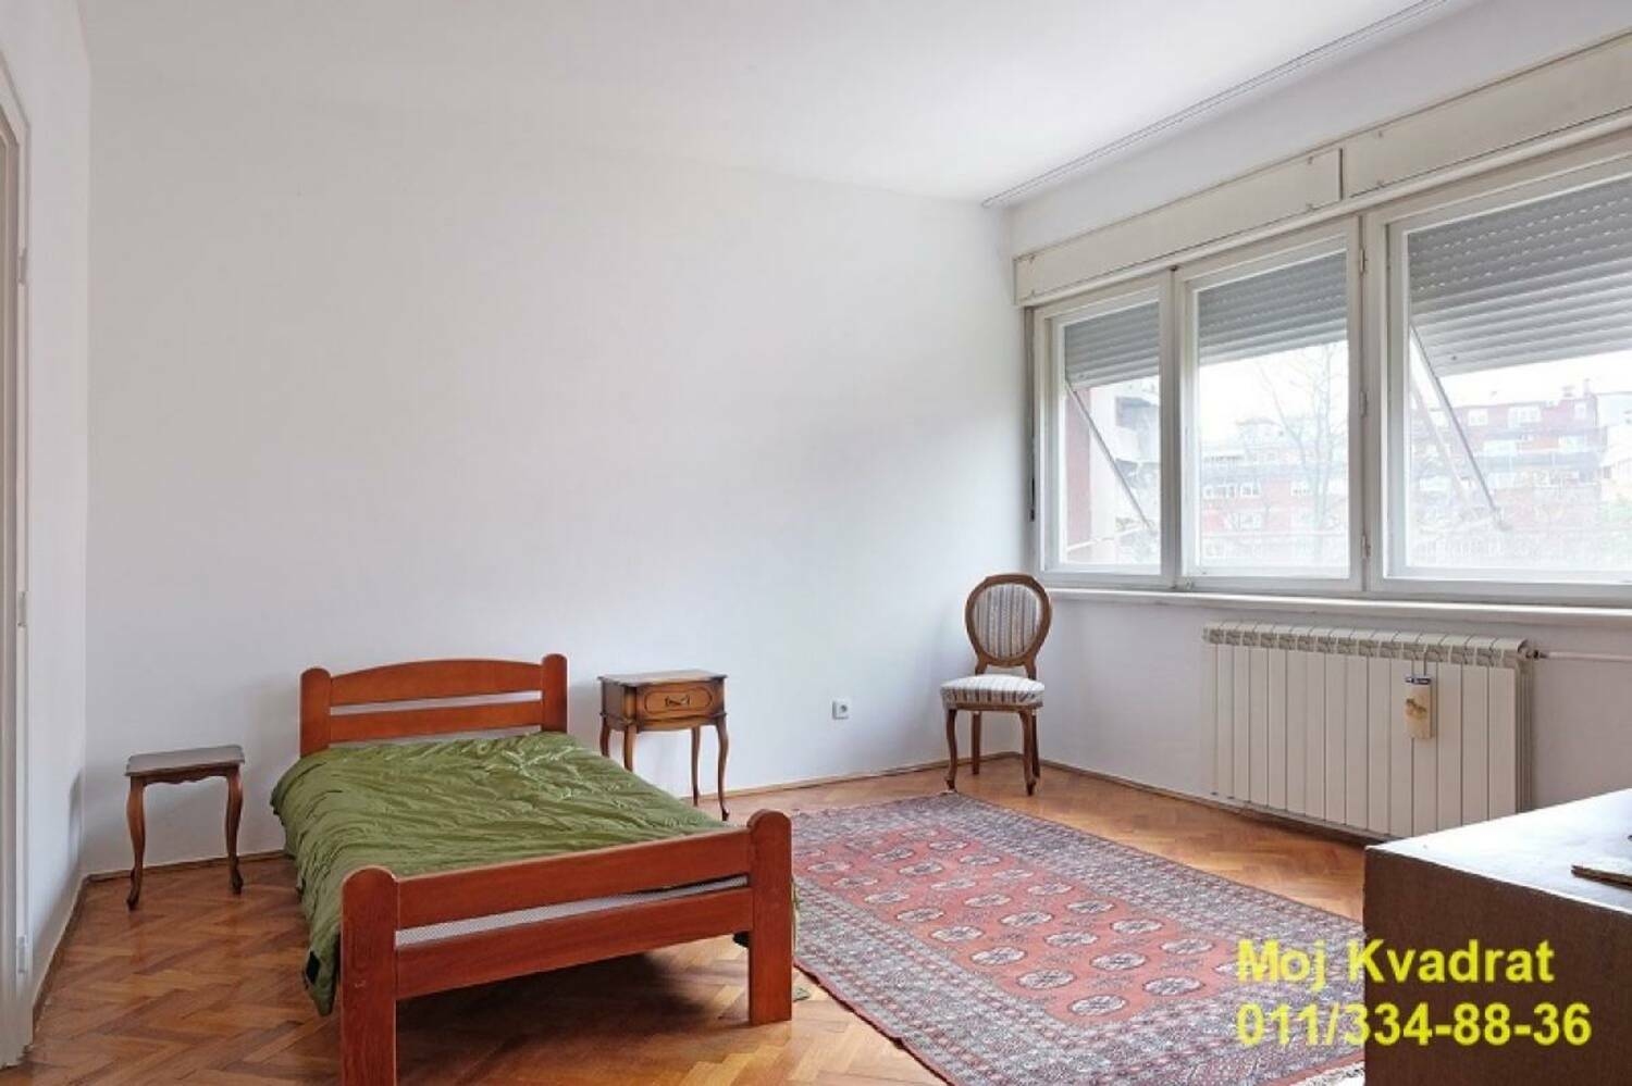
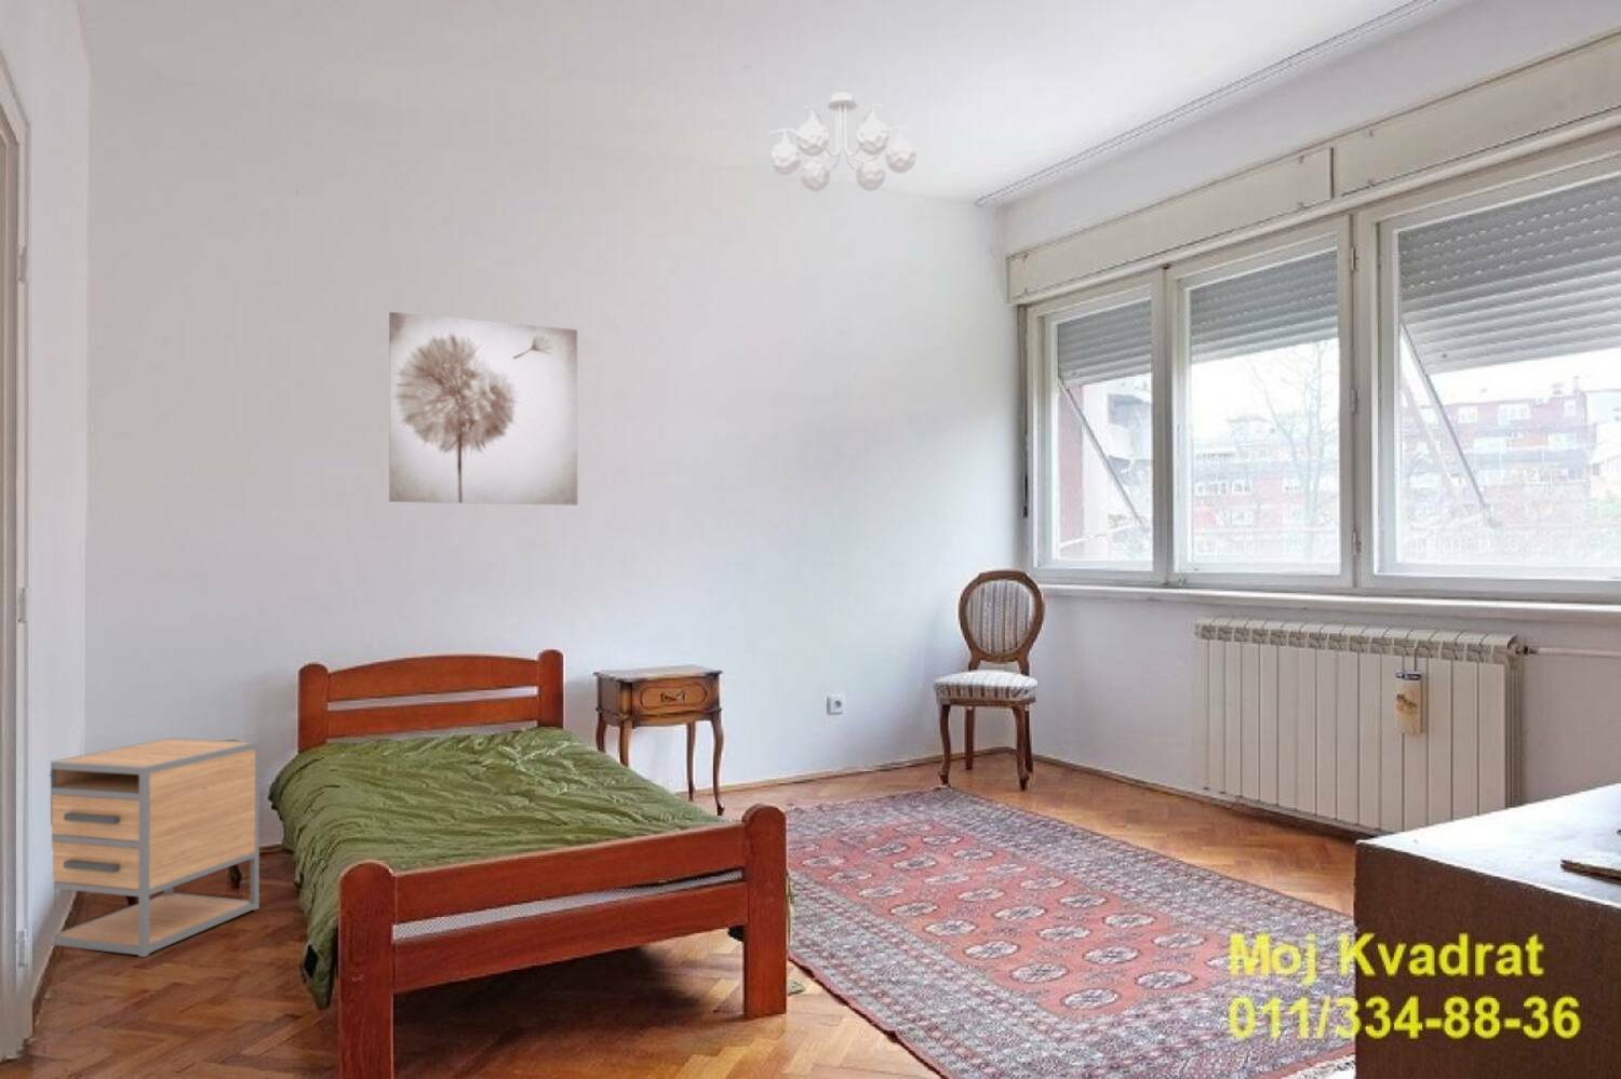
+ nightstand (157, 838)
+ wall art (487, 412)
+ ceiling light fixture (841, 135)
